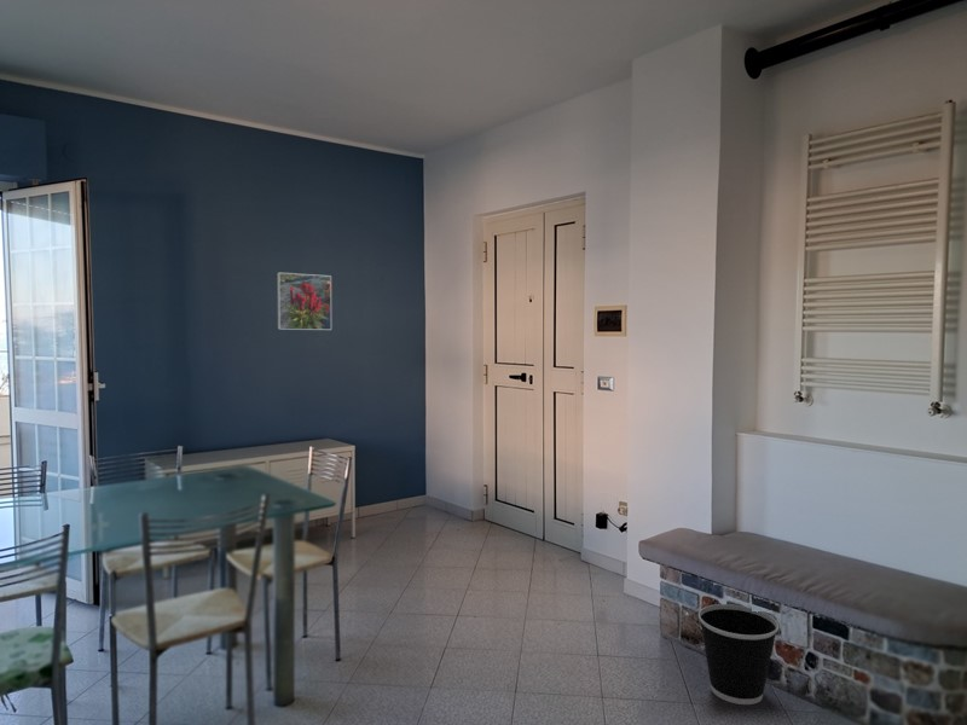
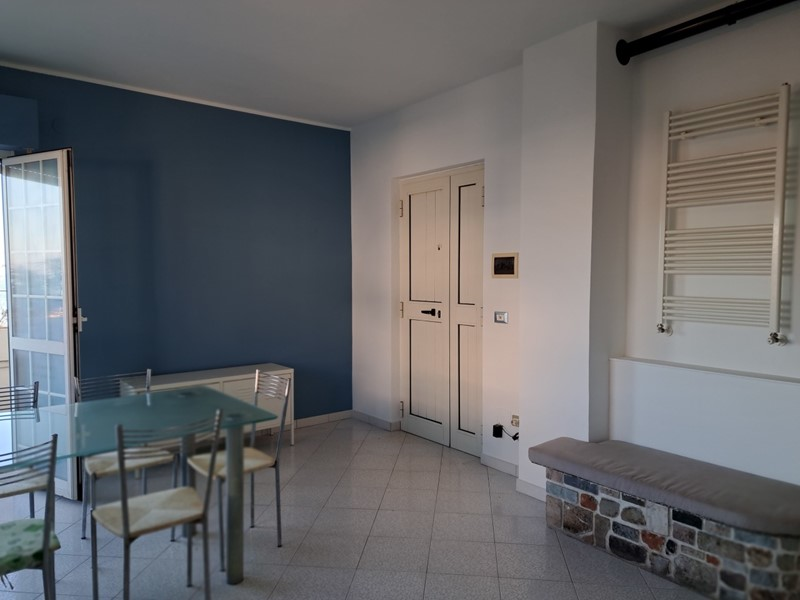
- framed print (305, 301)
- wastebasket (736, 655)
